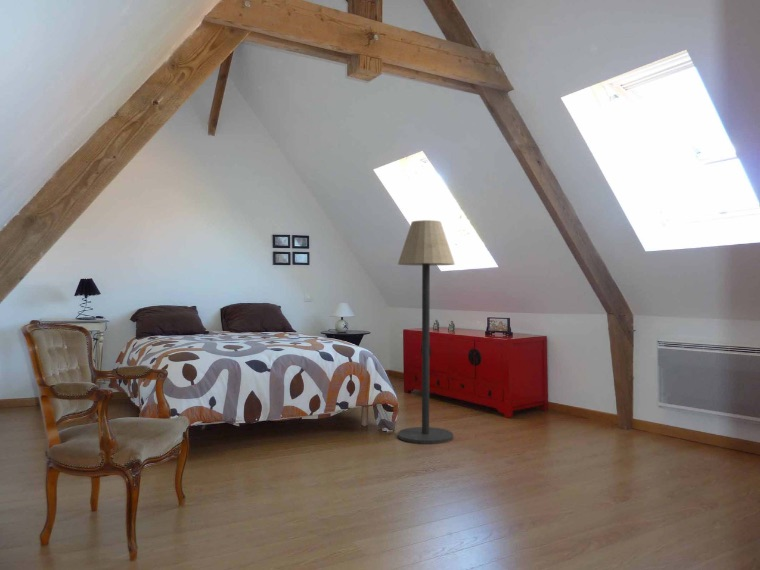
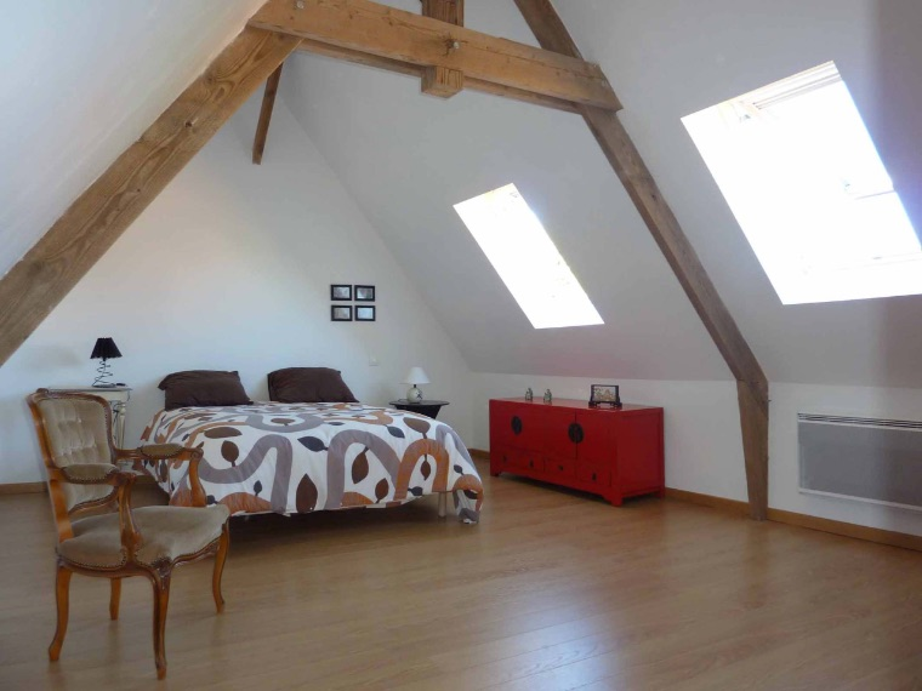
- floor lamp (425, 329)
